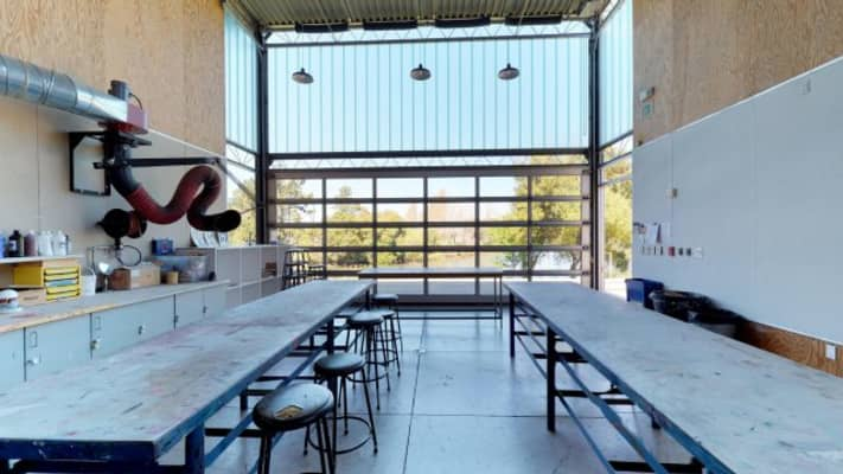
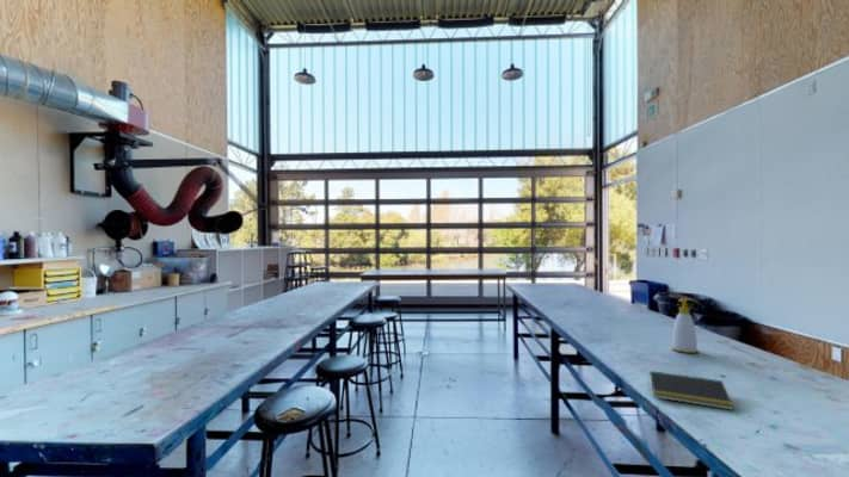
+ notepad (688, 389)
+ soap bottle (684, 324)
